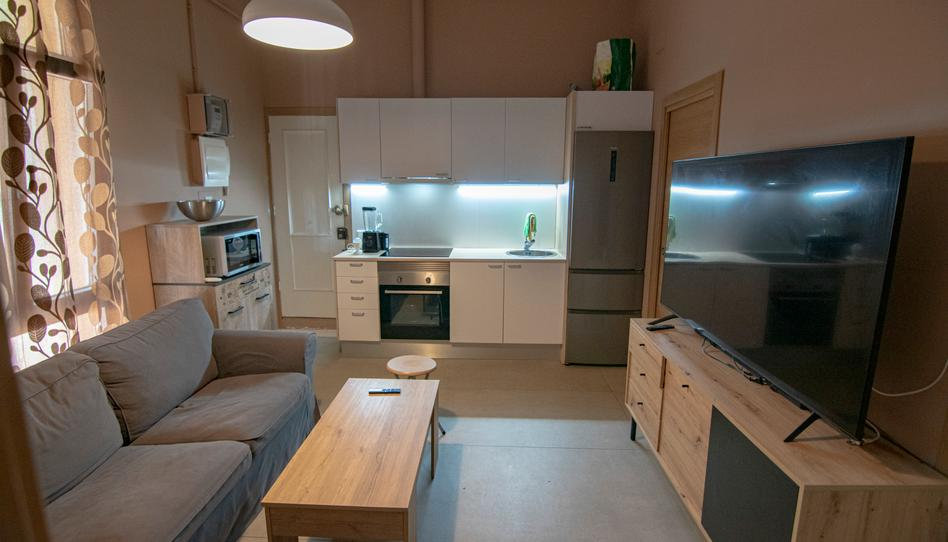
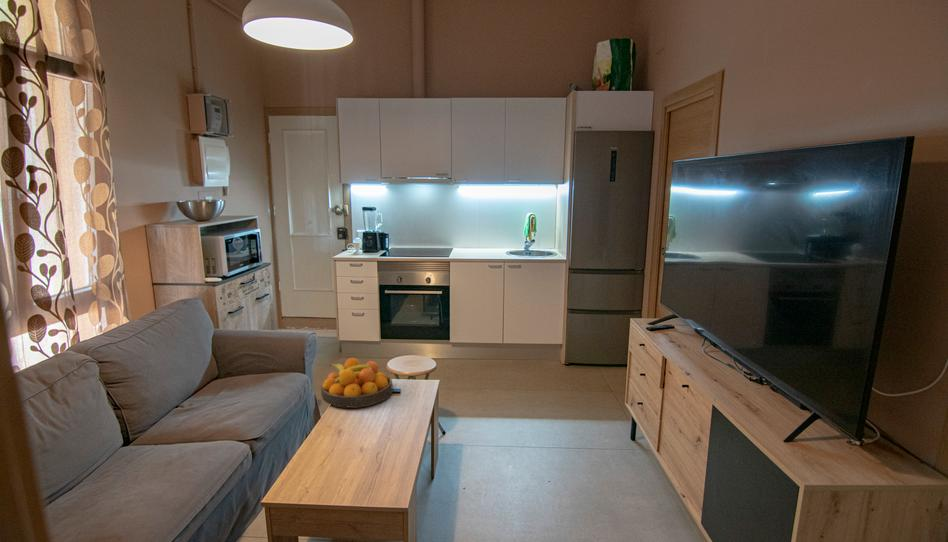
+ fruit bowl (357, 378)
